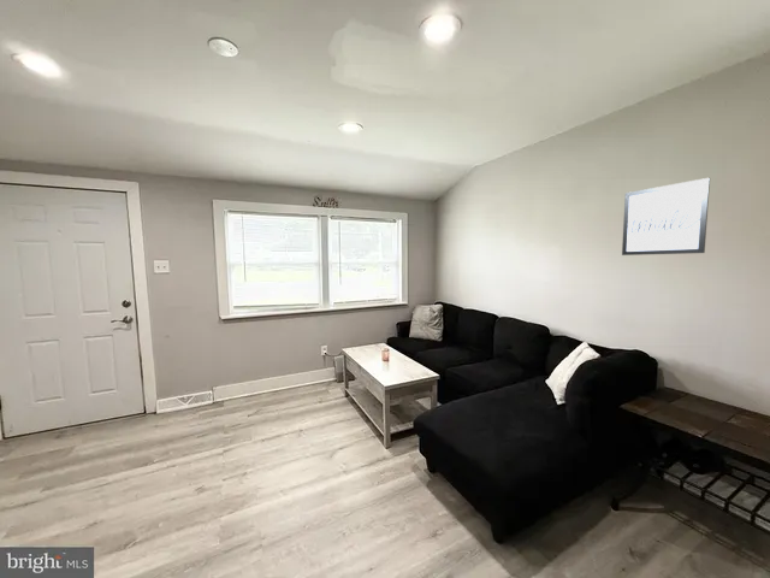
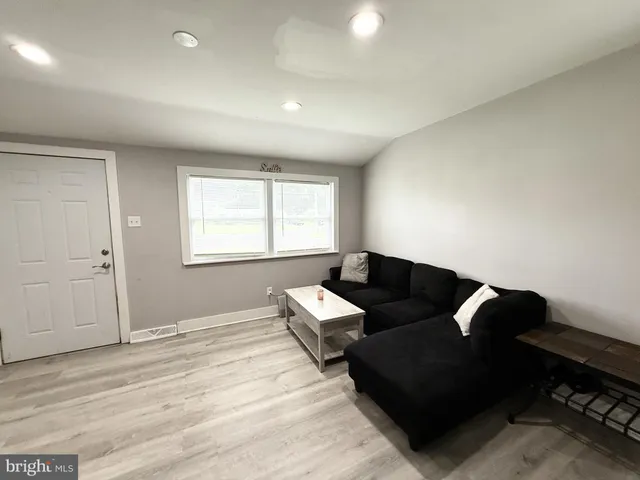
- wall art (661, 220)
